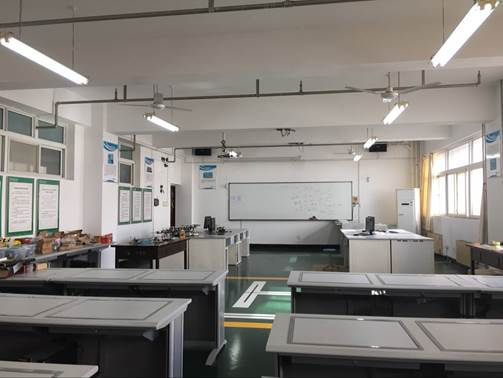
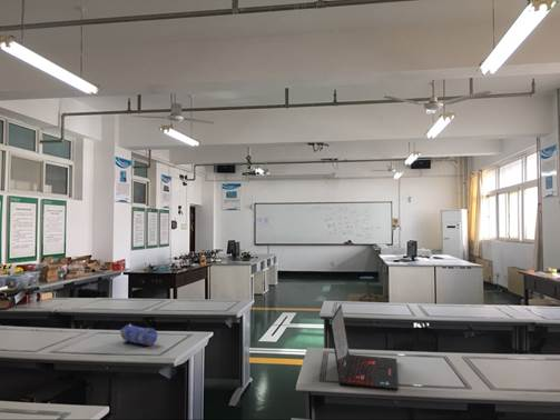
+ pencil case (138, 333)
+ laptop (365, 356)
